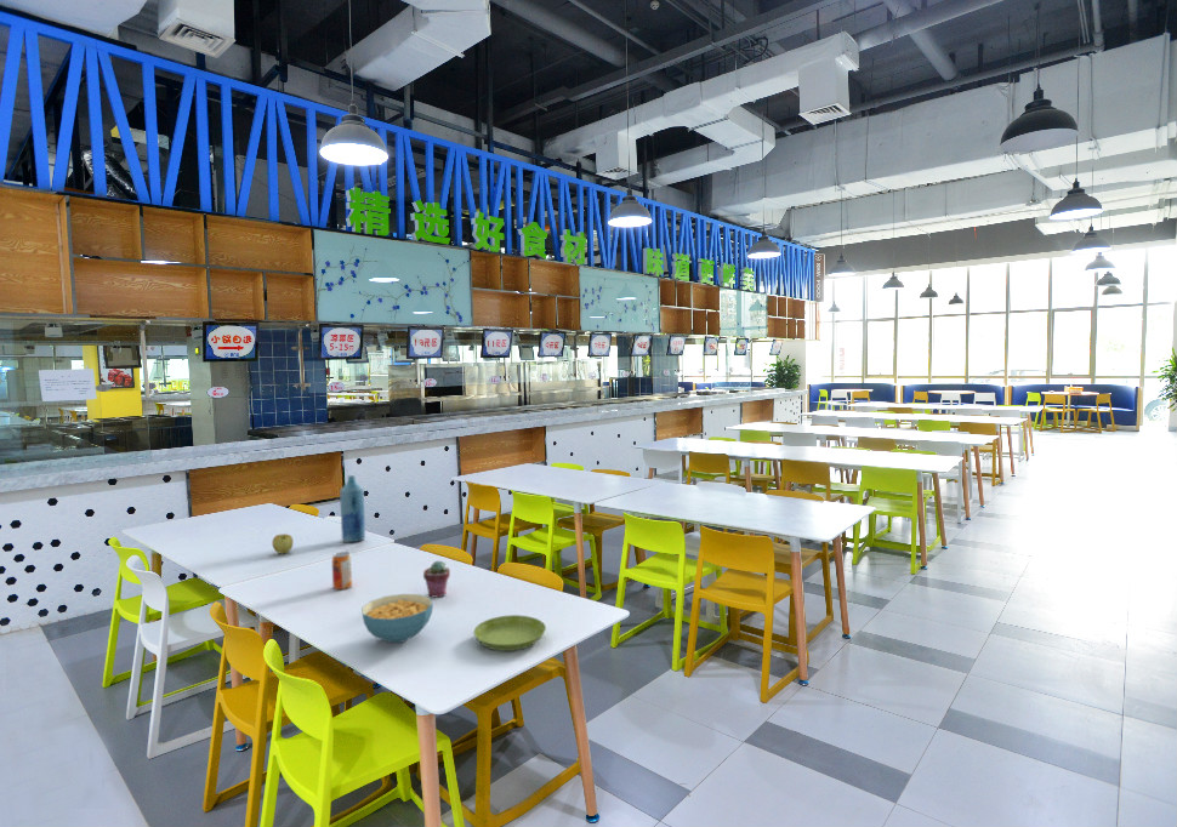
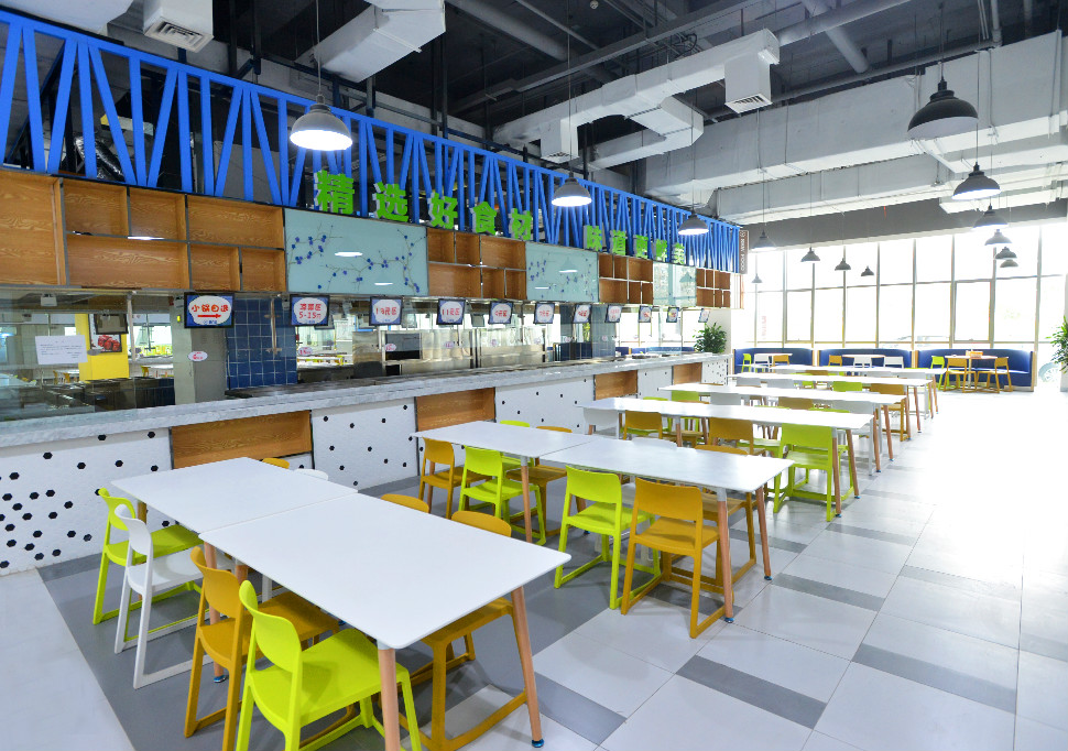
- bottle (352, 508)
- beverage can (341, 570)
- saucer (510, 633)
- apple (283, 543)
- potted succulent (437, 577)
- cereal bowl (398, 622)
